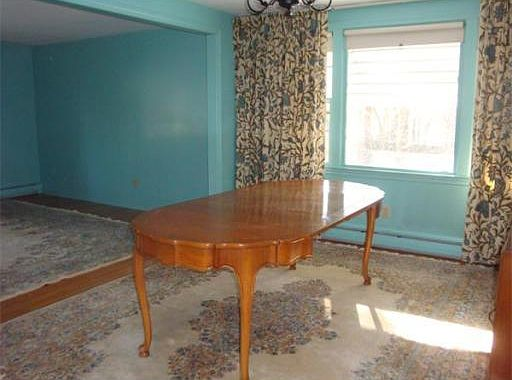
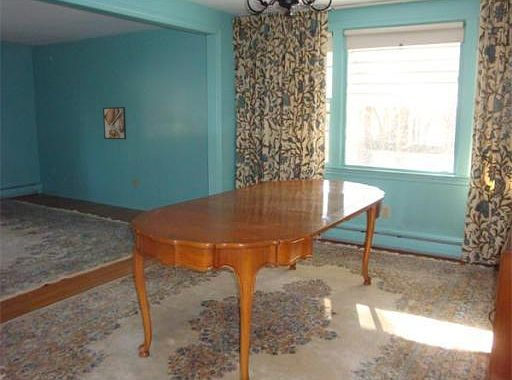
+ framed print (114, 123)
